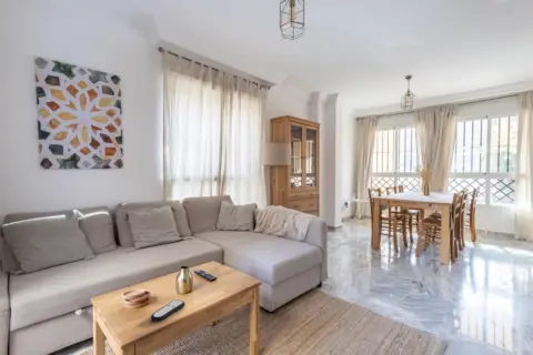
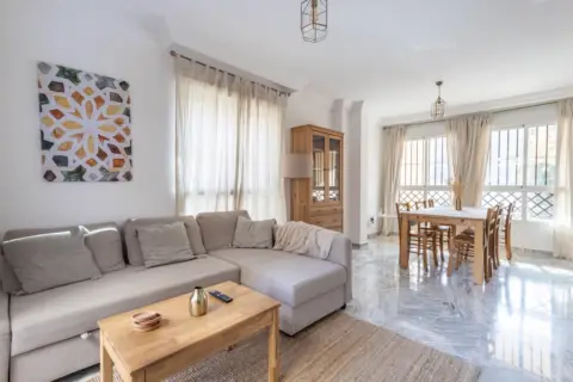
- remote control (168, 310)
